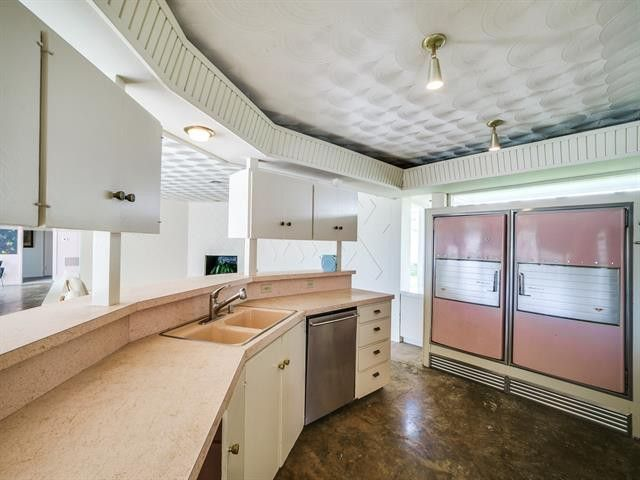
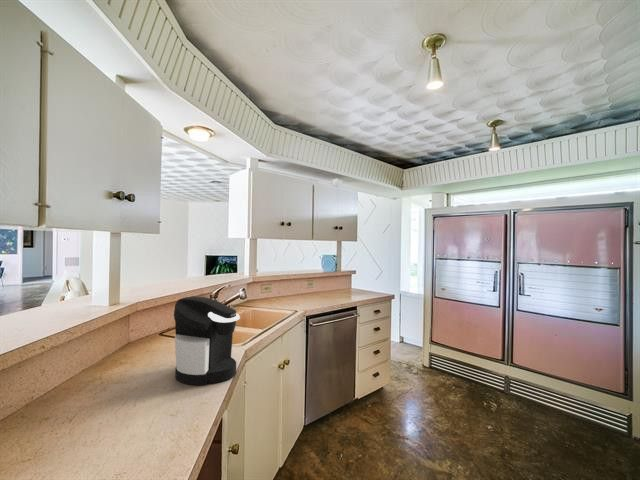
+ coffee maker (209, 335)
